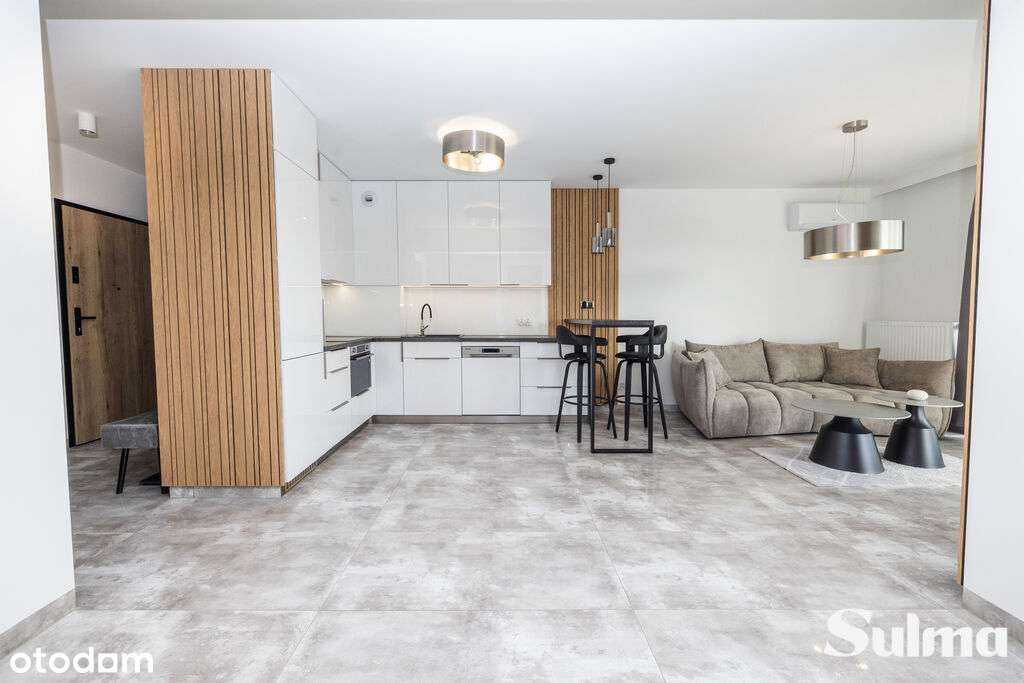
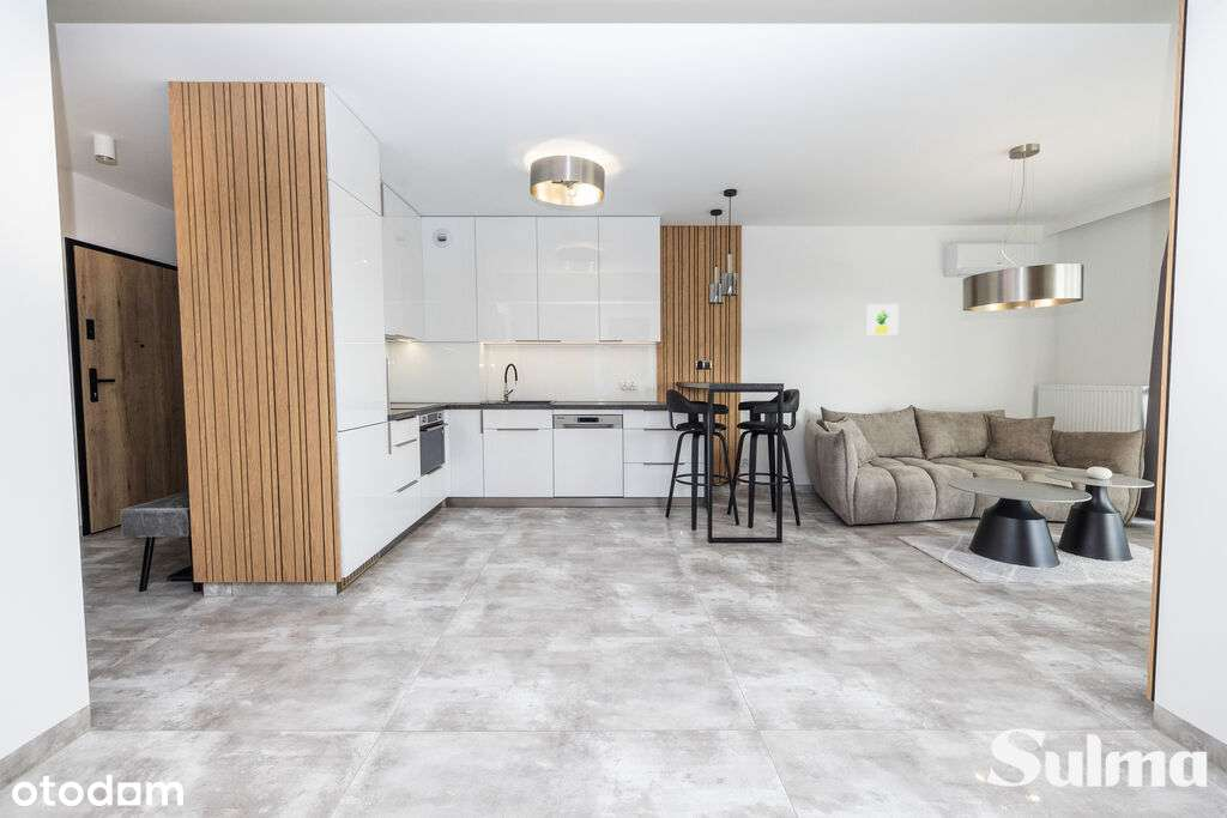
+ wall art (882, 319)
